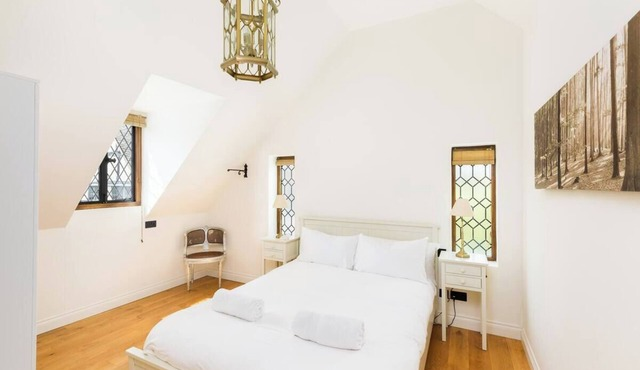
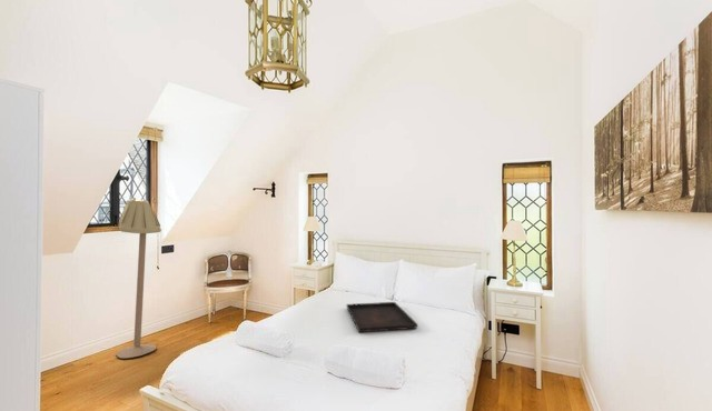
+ floor lamp (139, 272)
+ serving tray (378, 315)
